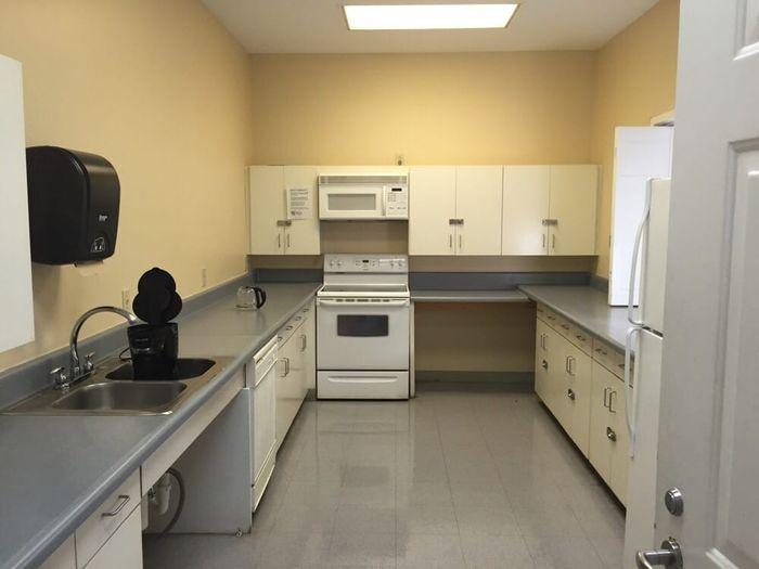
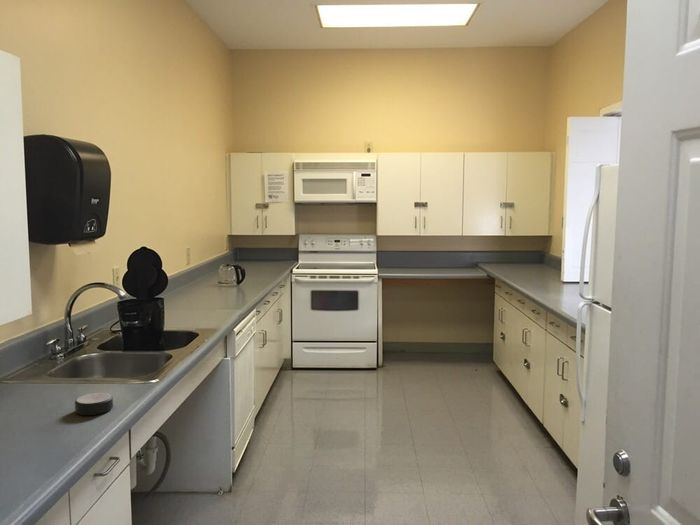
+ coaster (94, 403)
